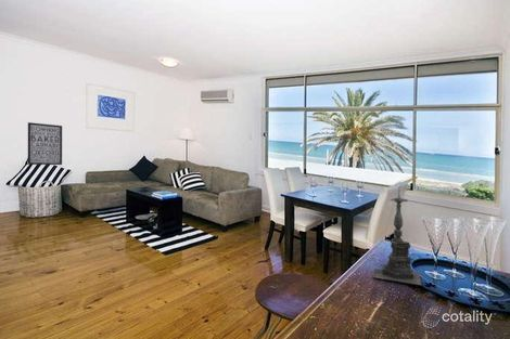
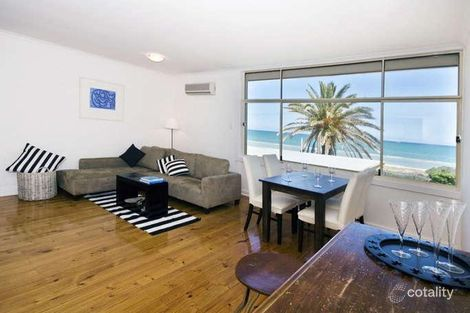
- wall art (46, 144)
- candle holder (397, 230)
